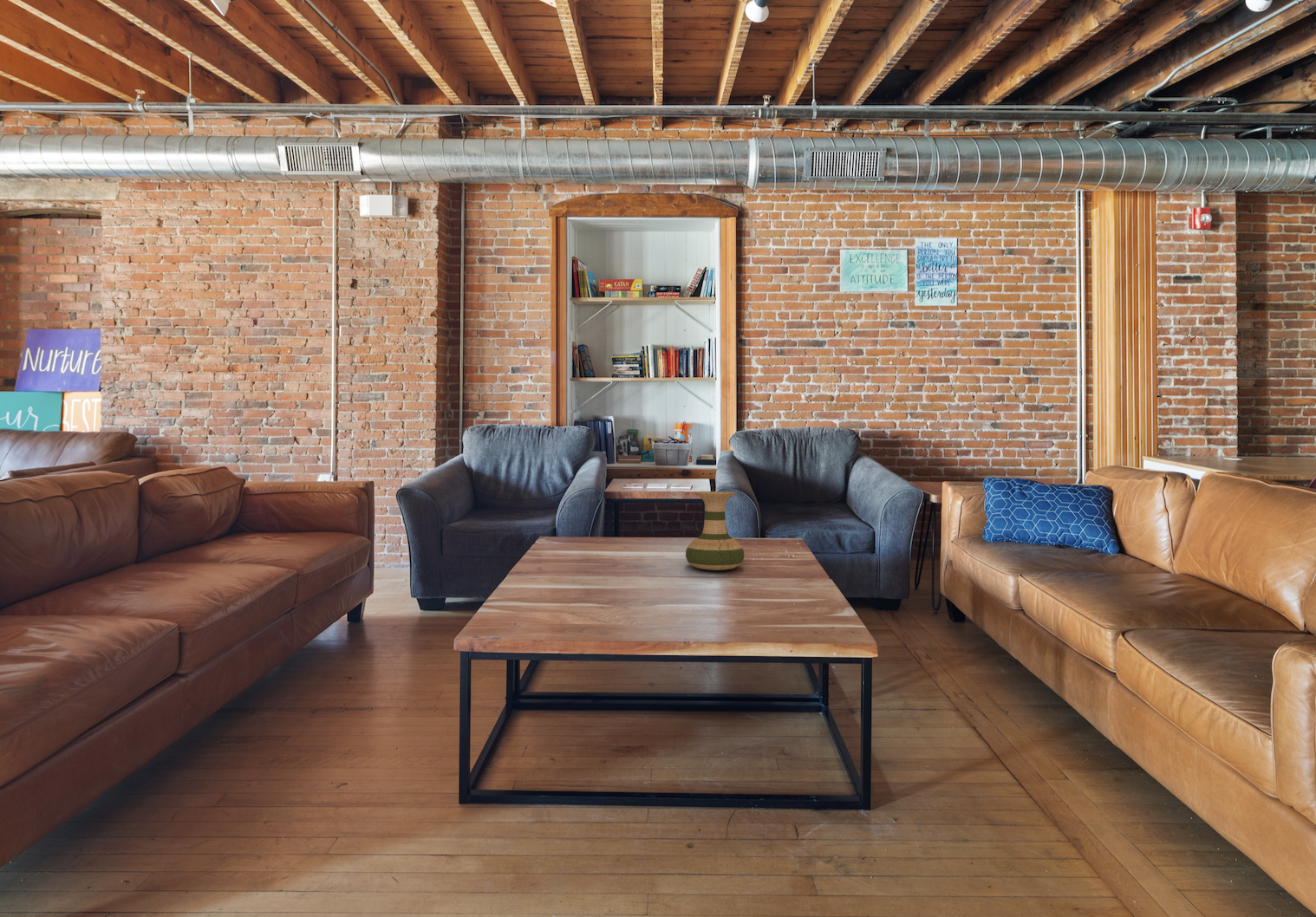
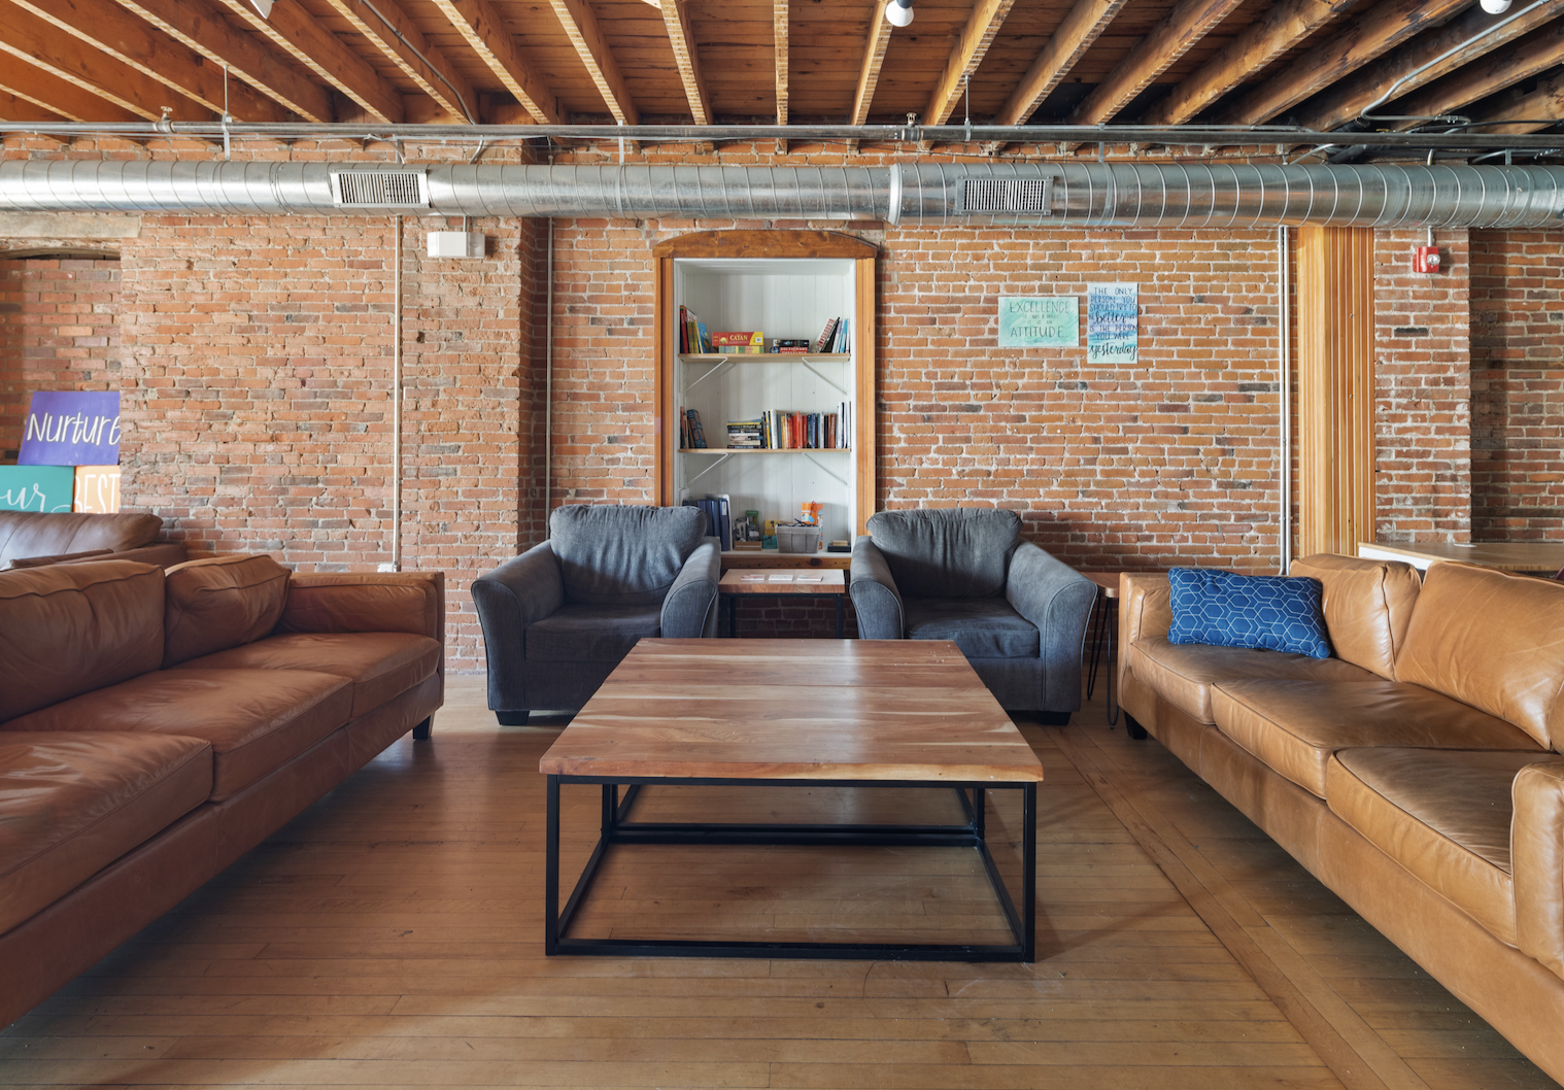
- vase (714, 530)
